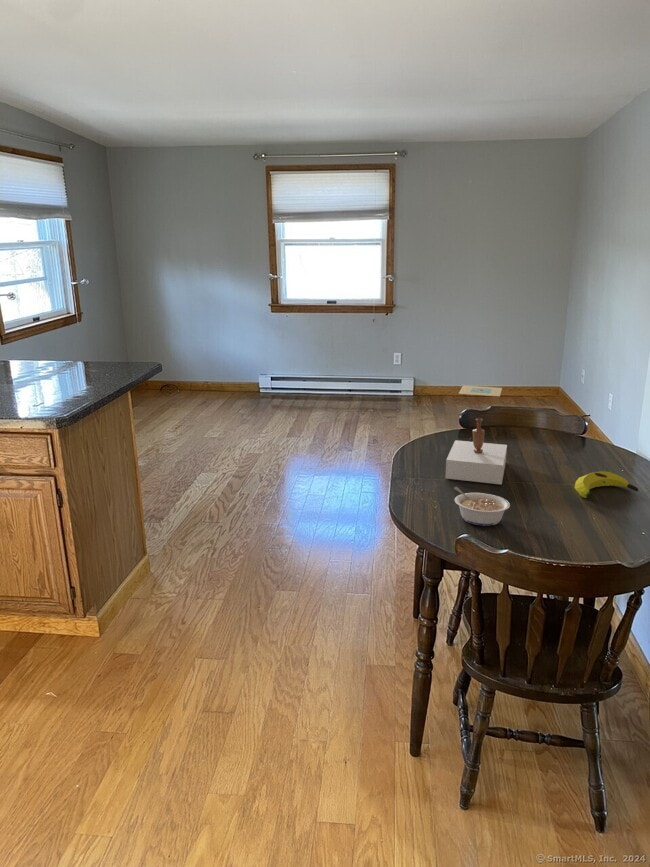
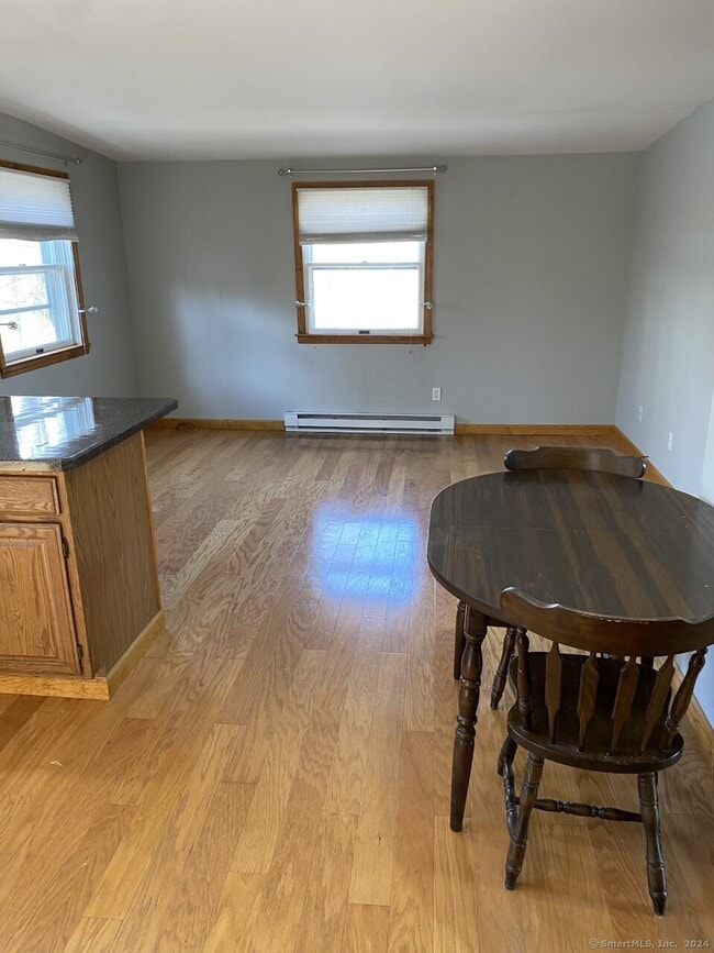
- vase (479, 431)
- legume (479, 508)
- banana (605, 485)
